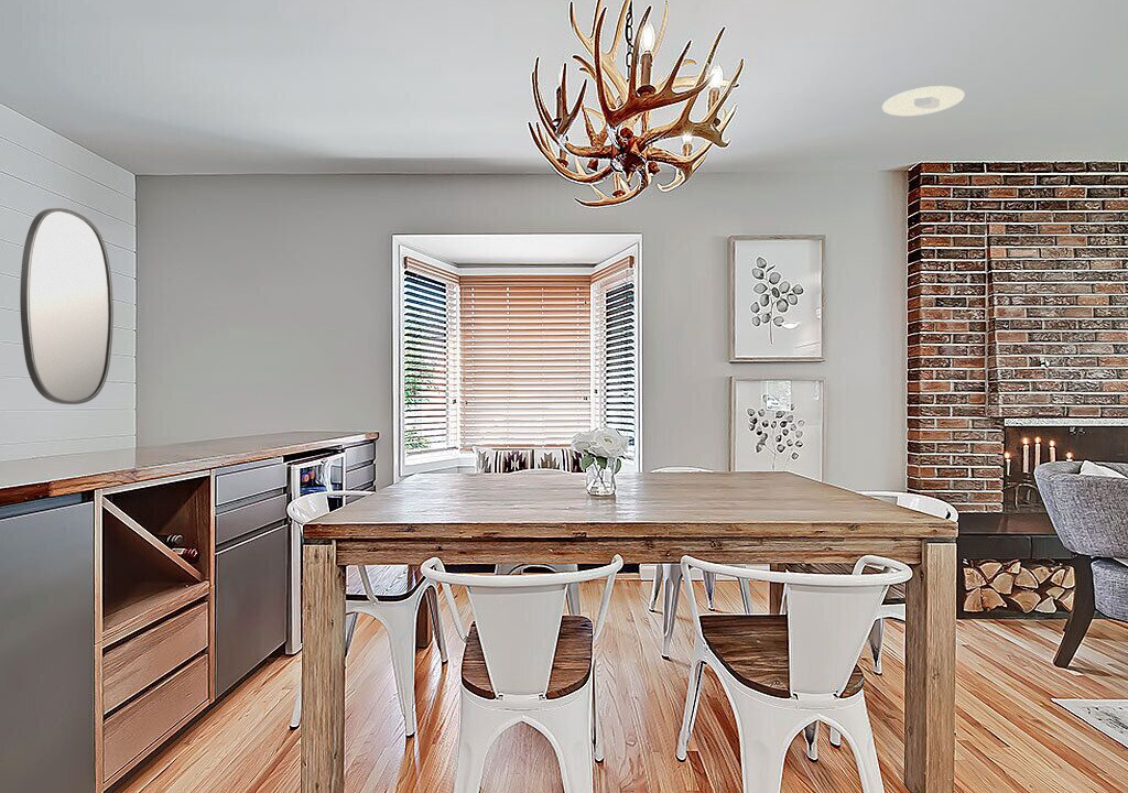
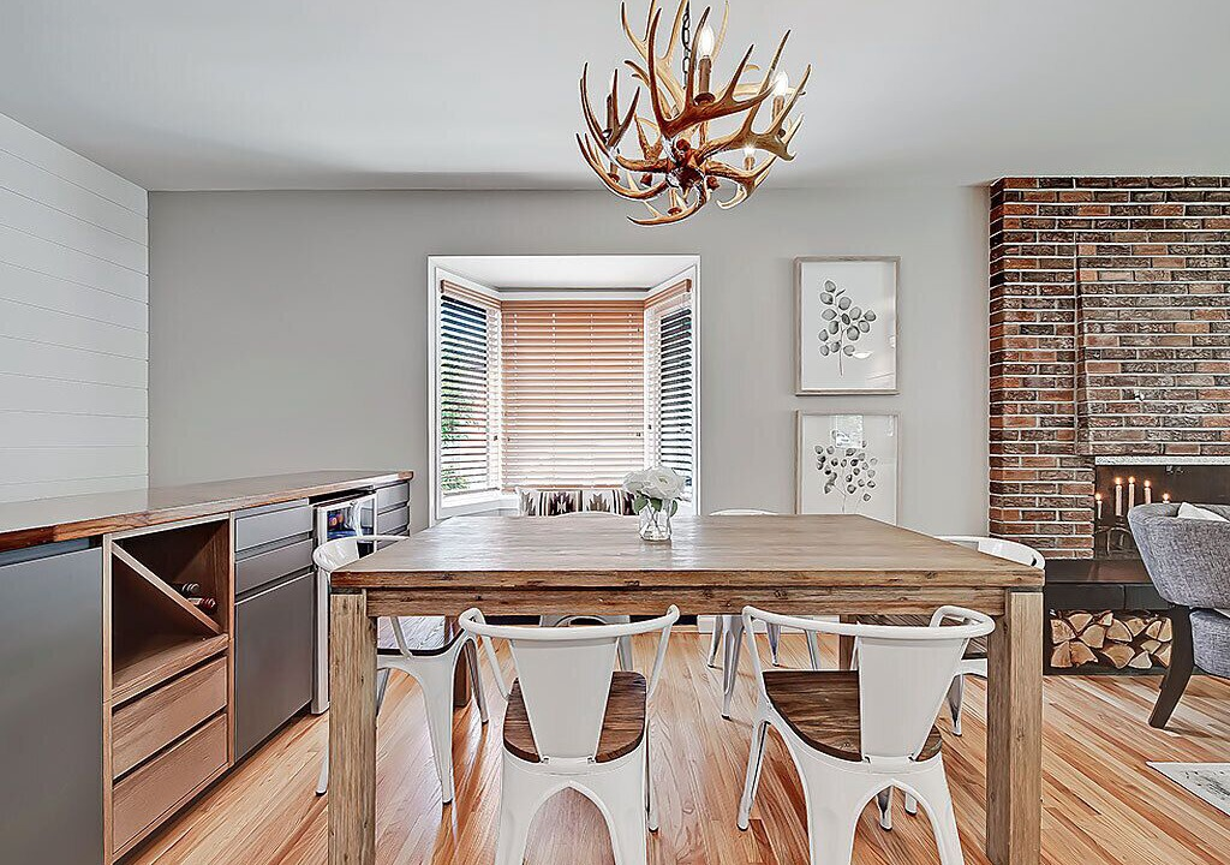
- recessed light (922, 98)
- home mirror (70, 307)
